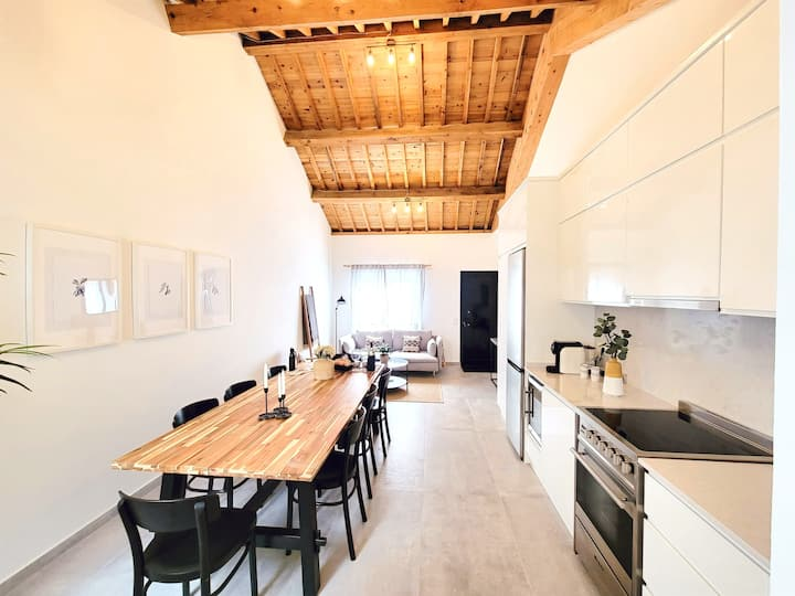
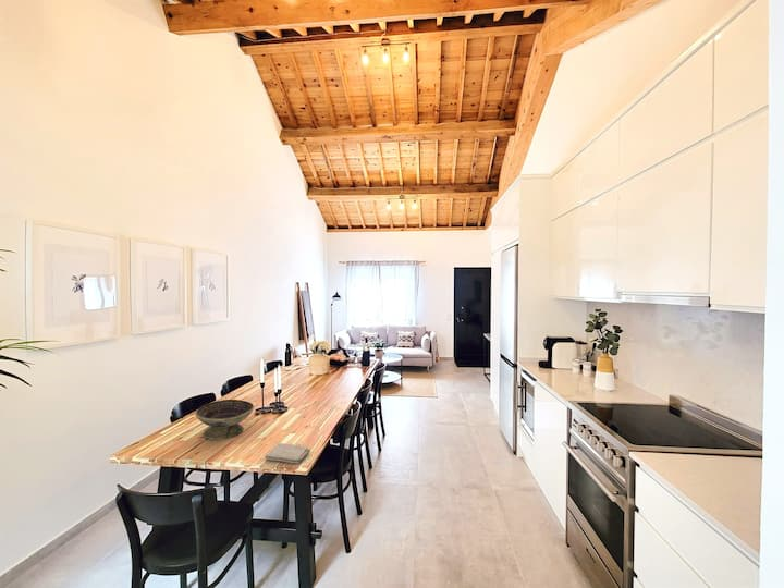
+ washcloth (287, 452)
+ decorative bowl (225, 419)
